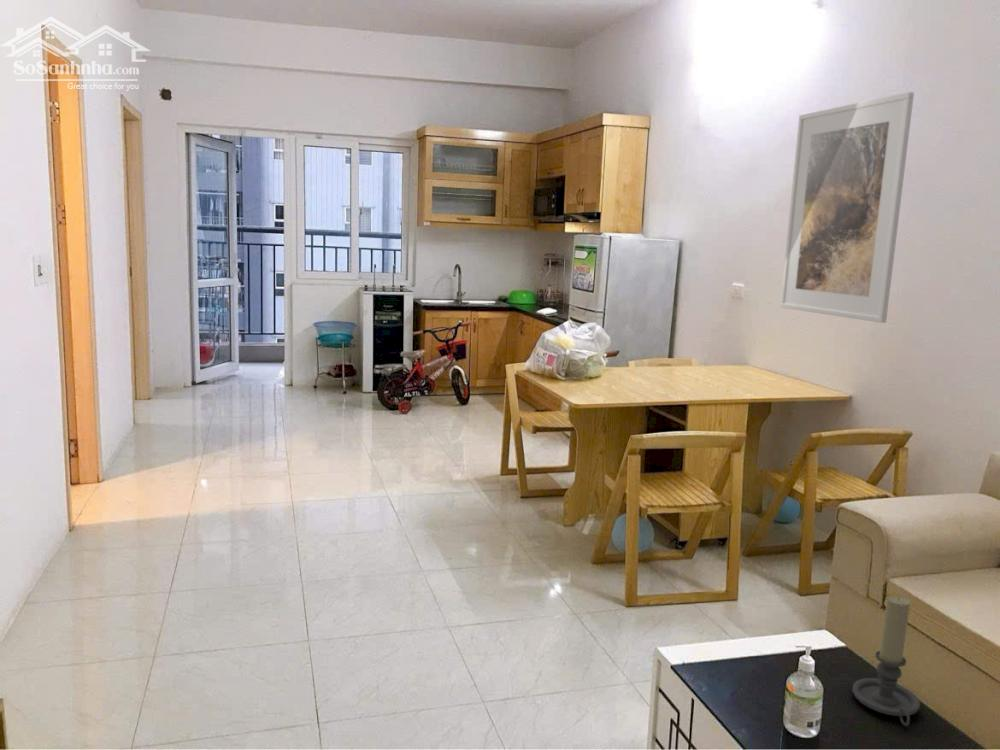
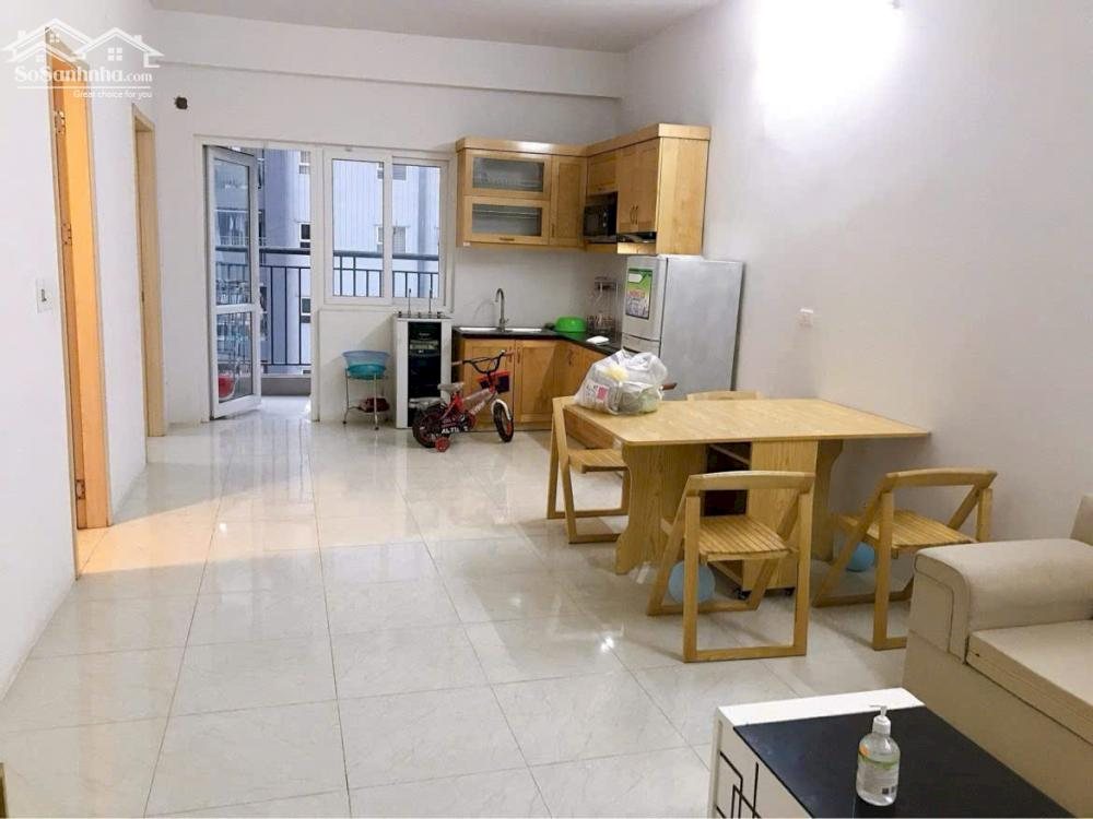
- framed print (839, 211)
- candle holder (894, 654)
